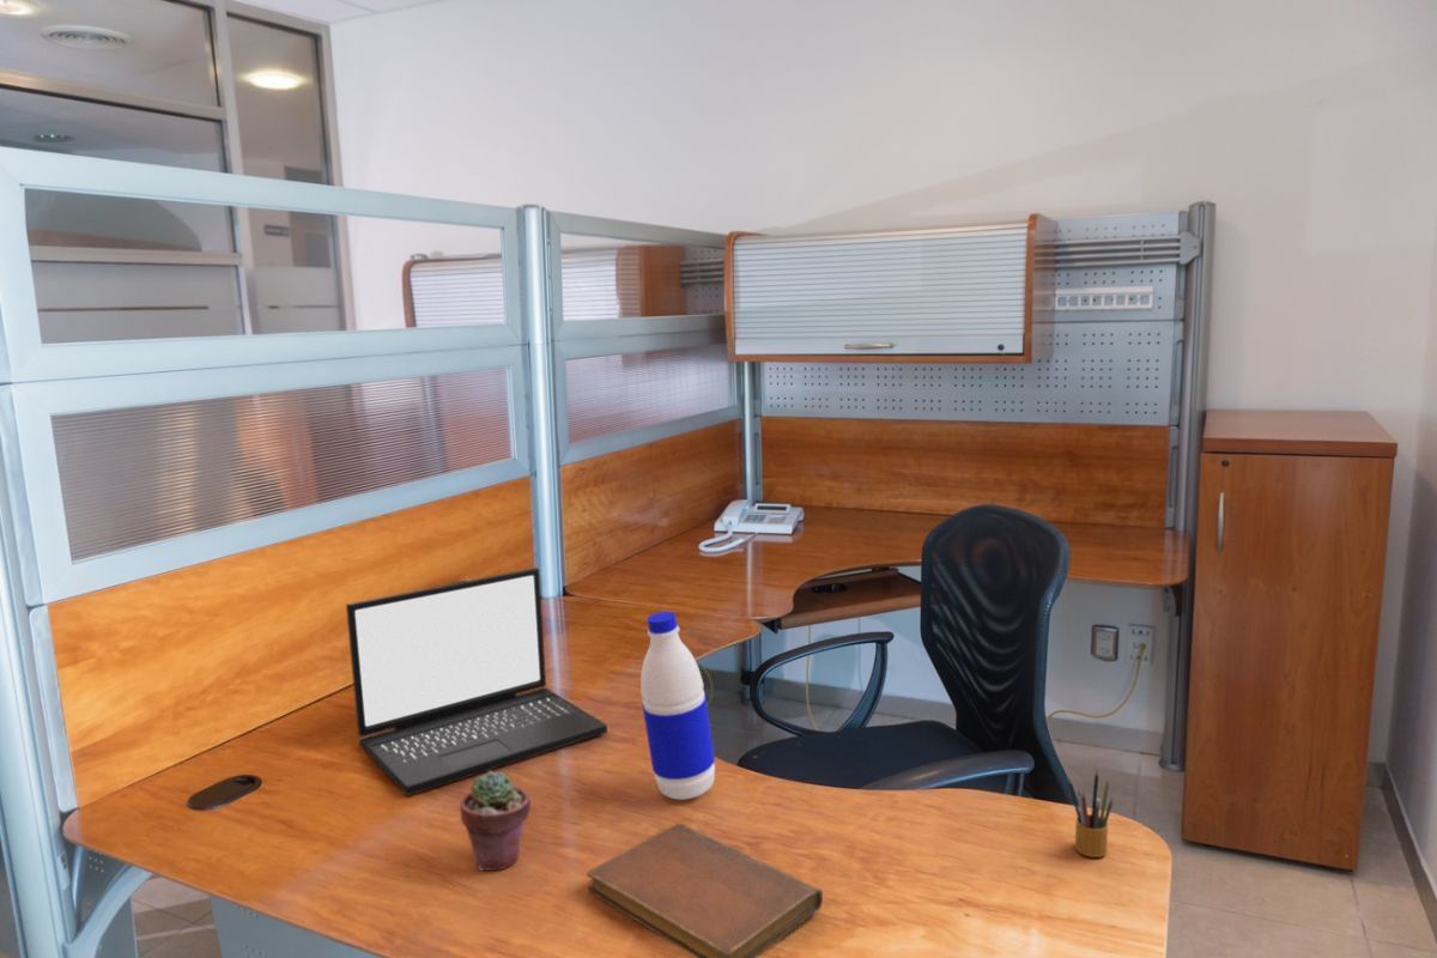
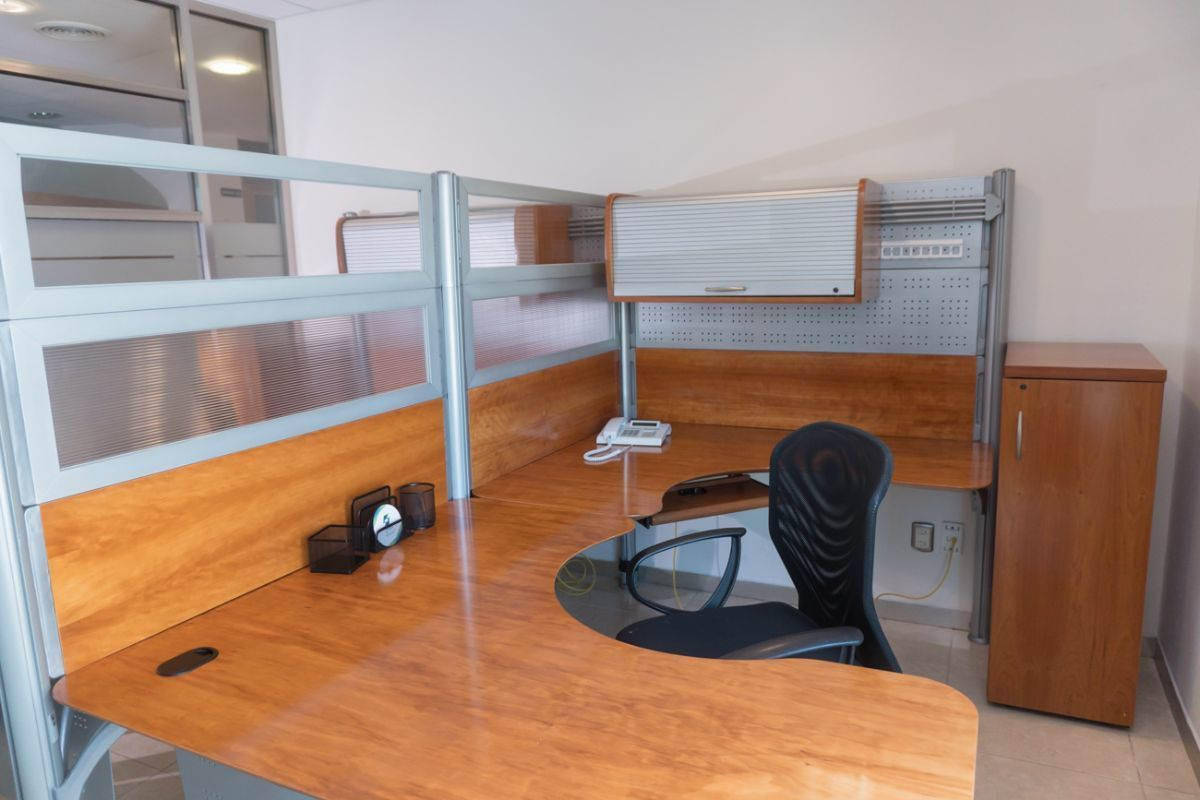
- potted succulent (495, 815)
- pencil box (1091, 813)
- laptop (479, 669)
- water bottle (677, 703)
- notebook (702, 889)
